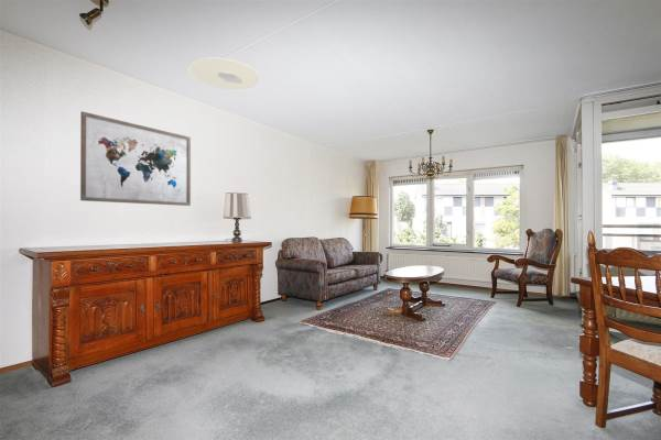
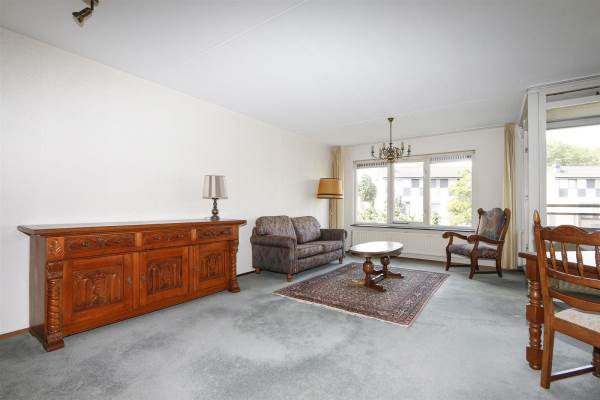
- wall art (142, 164)
- ceiling light (225, 72)
